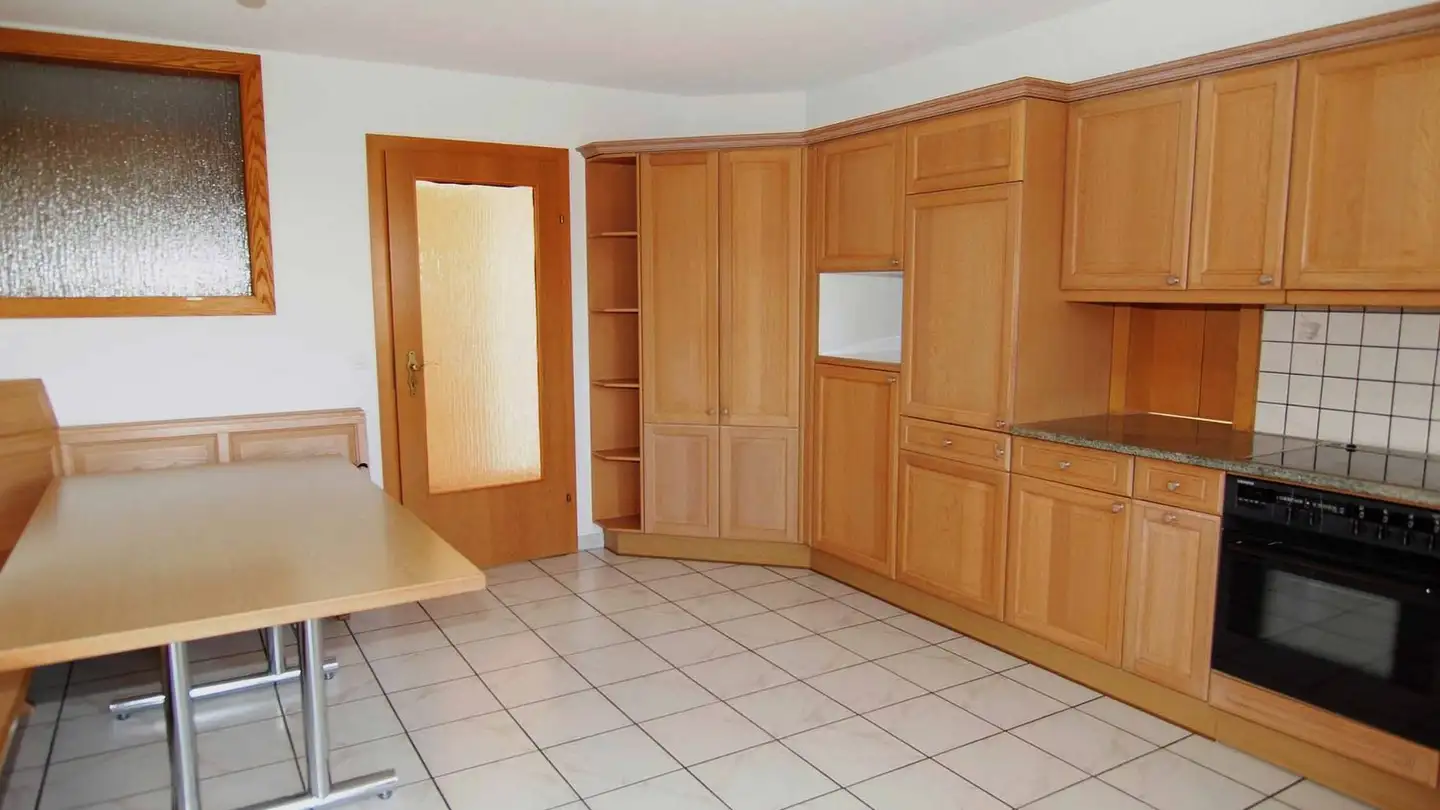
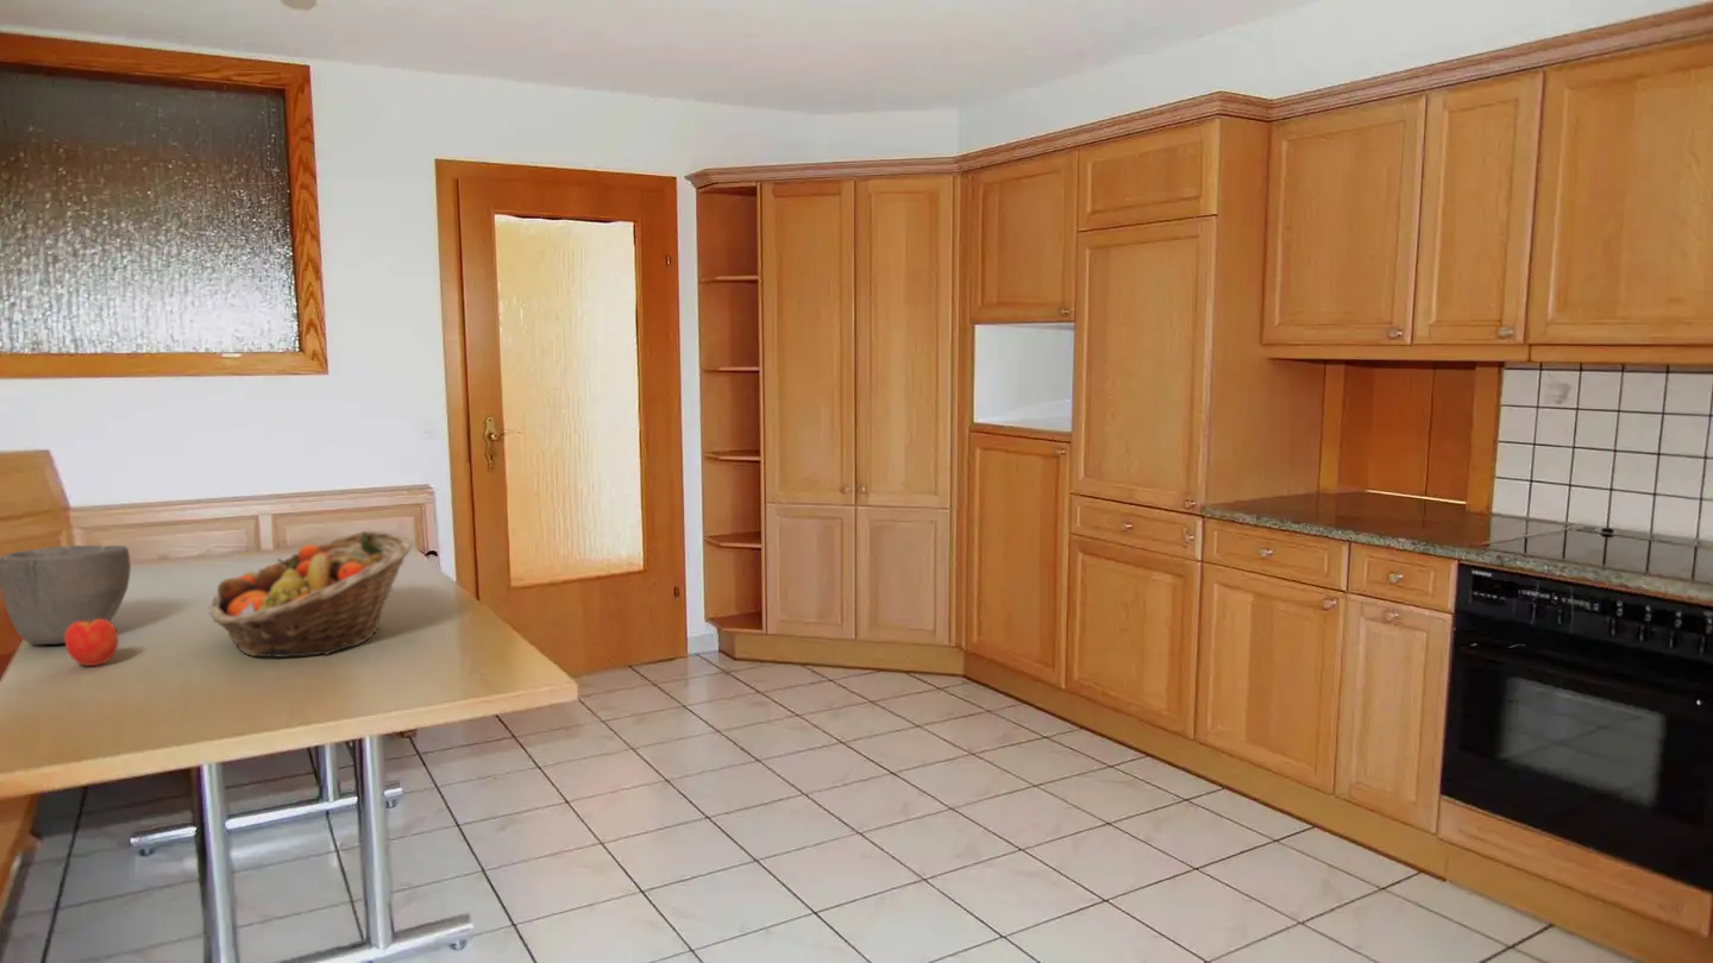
+ fruit basket (314, 590)
+ apple (92, 641)
+ bowl (68, 593)
